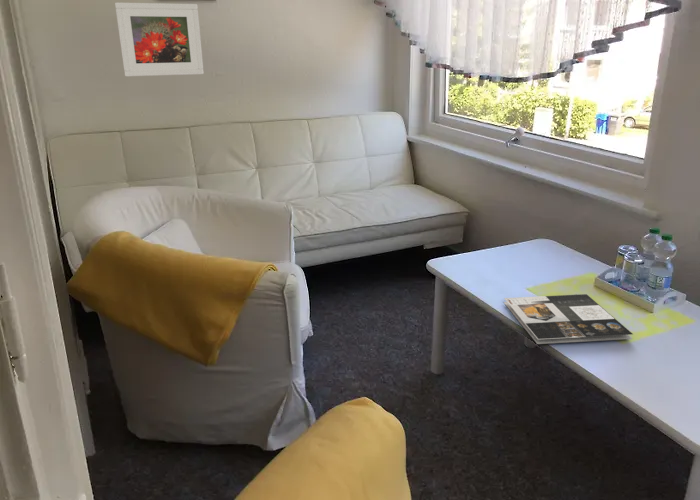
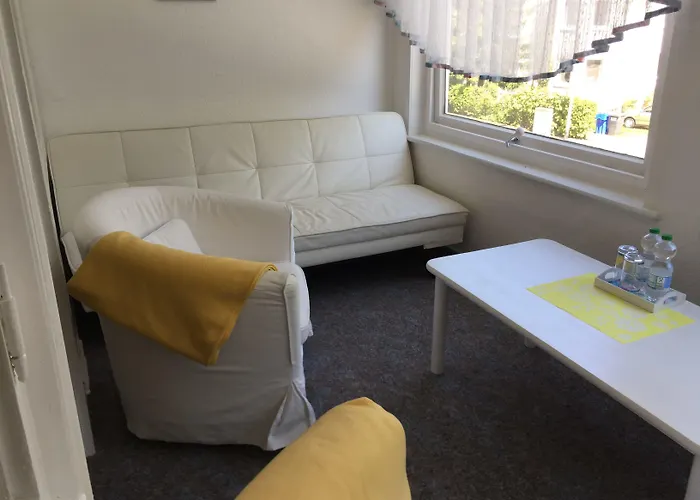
- magazine (556, 310)
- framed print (161, 39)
